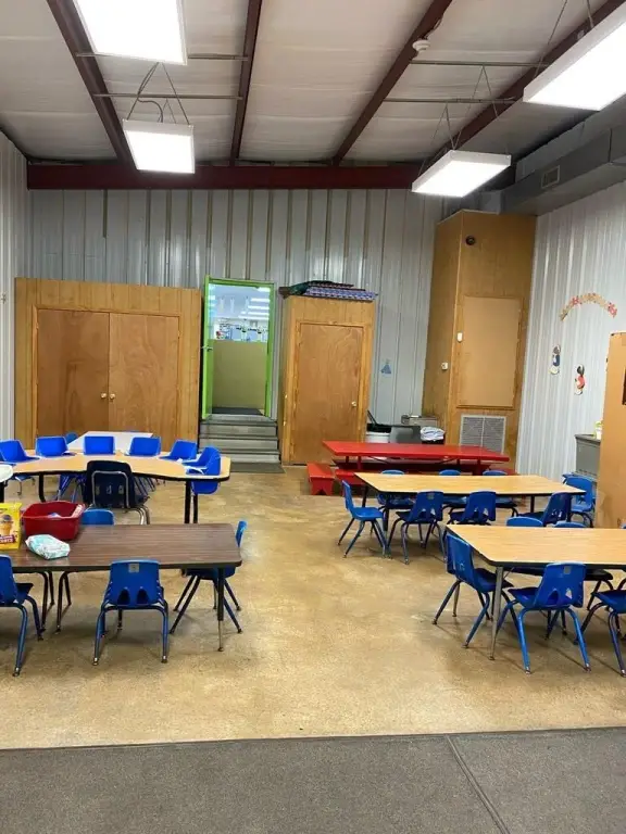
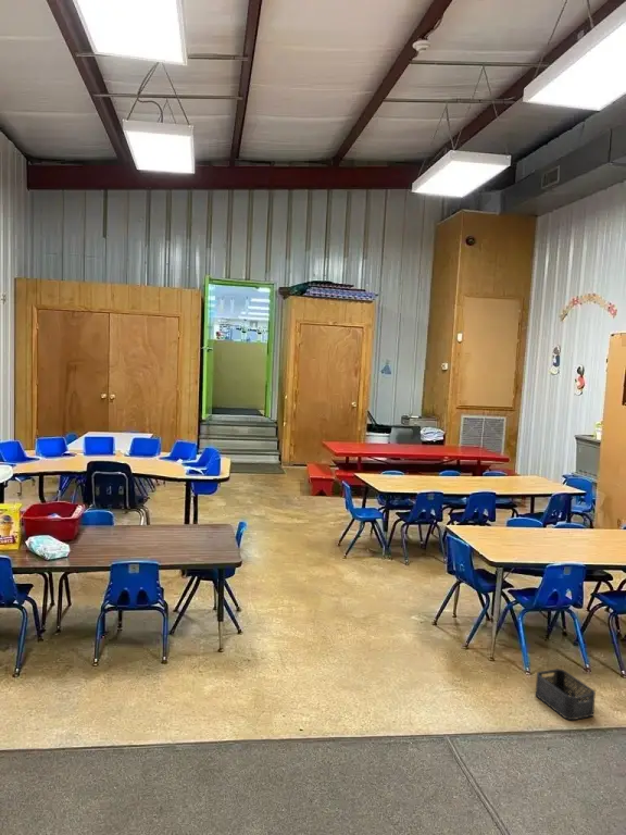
+ storage bin (564, 693)
